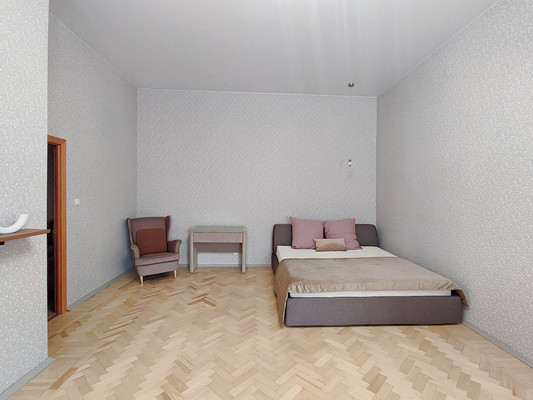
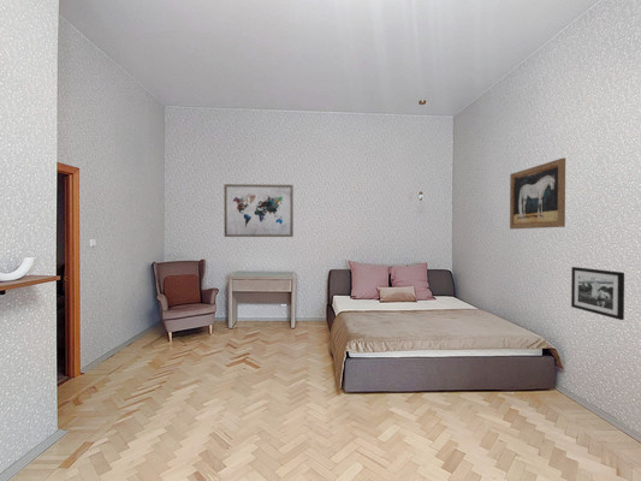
+ wall art (534, 197)
+ wall art (259, 210)
+ picture frame (595, 291)
